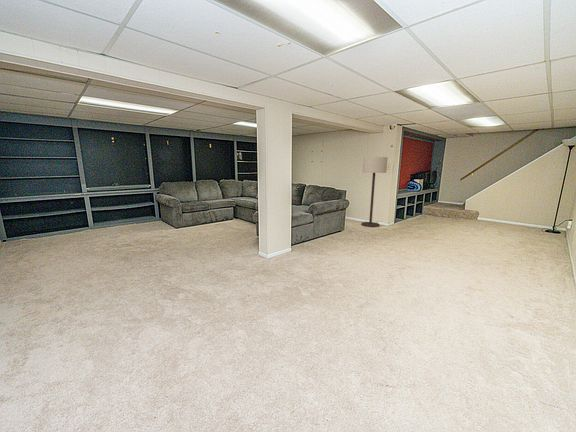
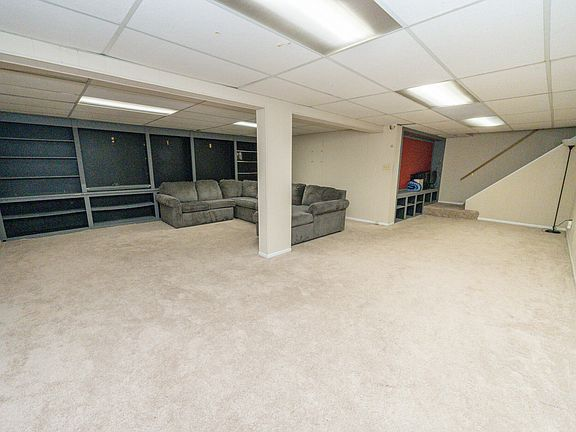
- floor lamp (372, 192)
